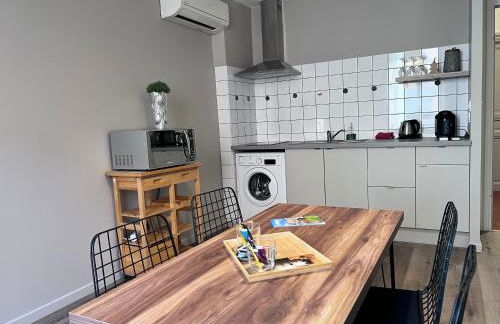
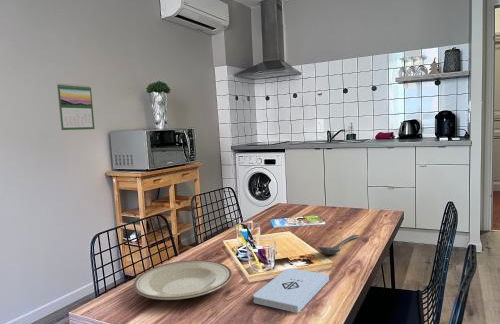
+ plate (184, 282)
+ stirrer (342, 241)
+ notepad (292, 287)
+ calendar (76, 106)
